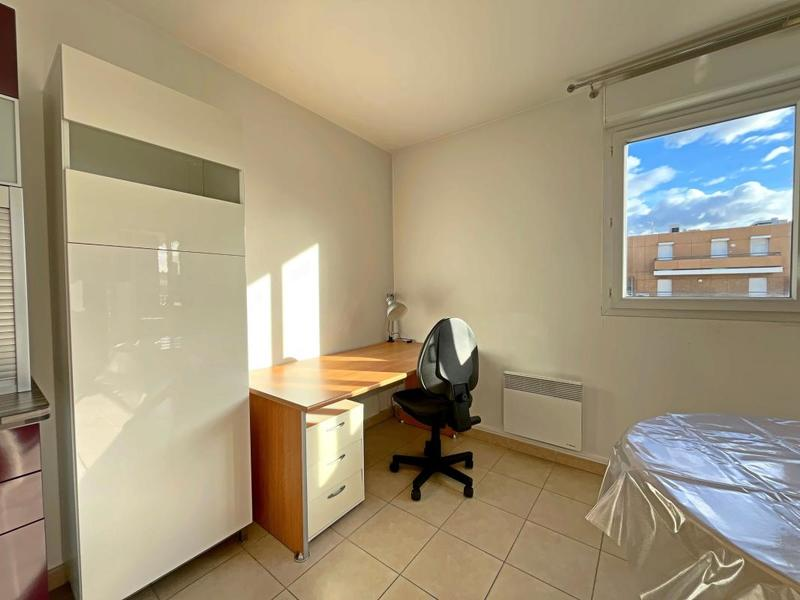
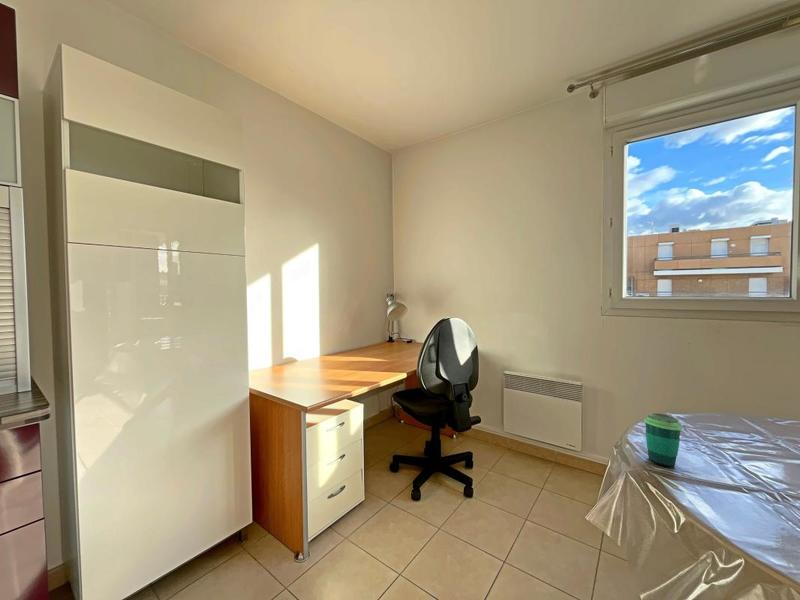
+ cup (662, 439)
